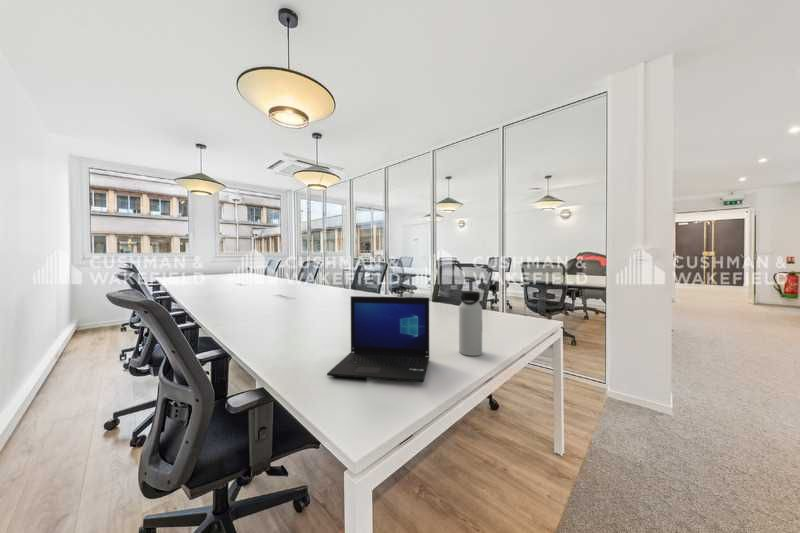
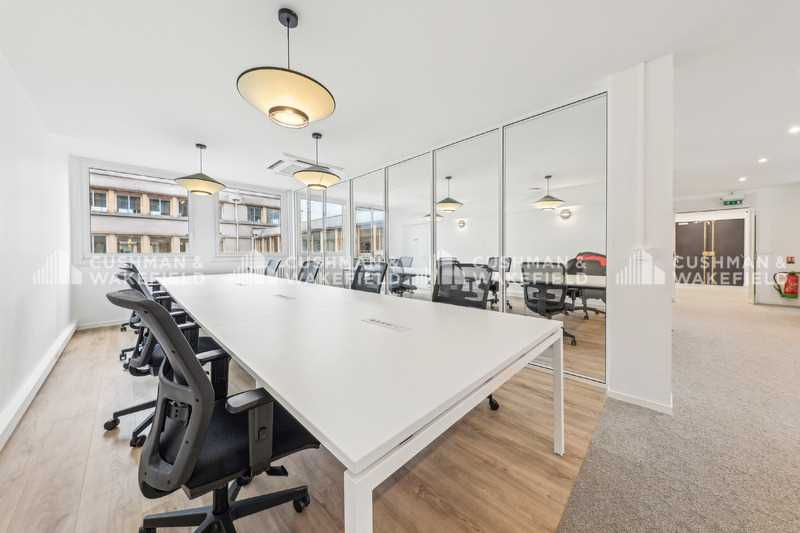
- water bottle (470, 322)
- laptop (382, 333)
